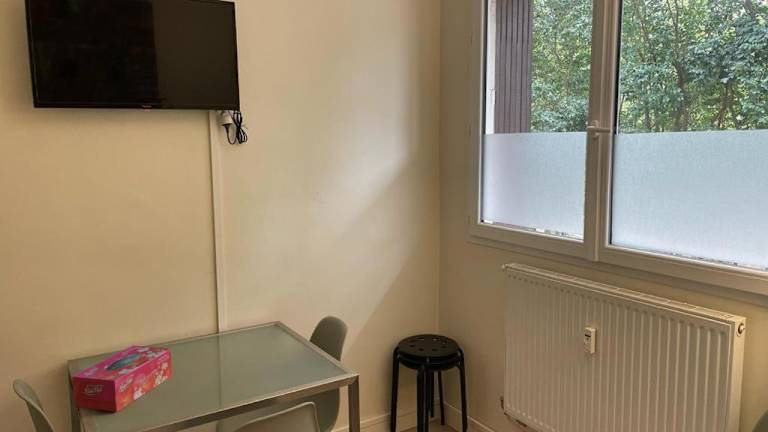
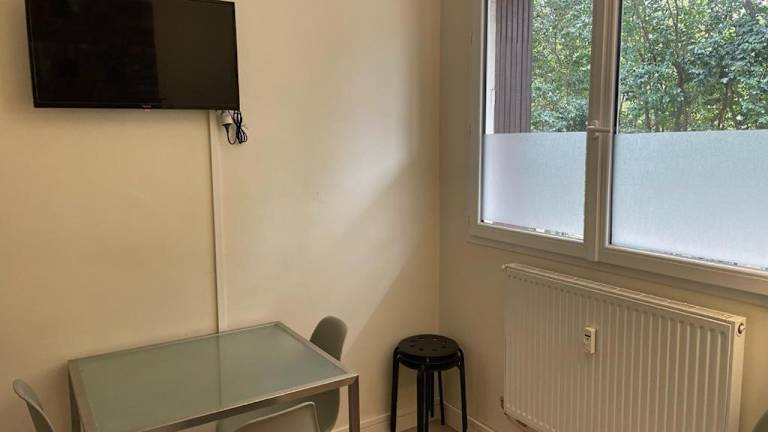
- tissue box (125, 376)
